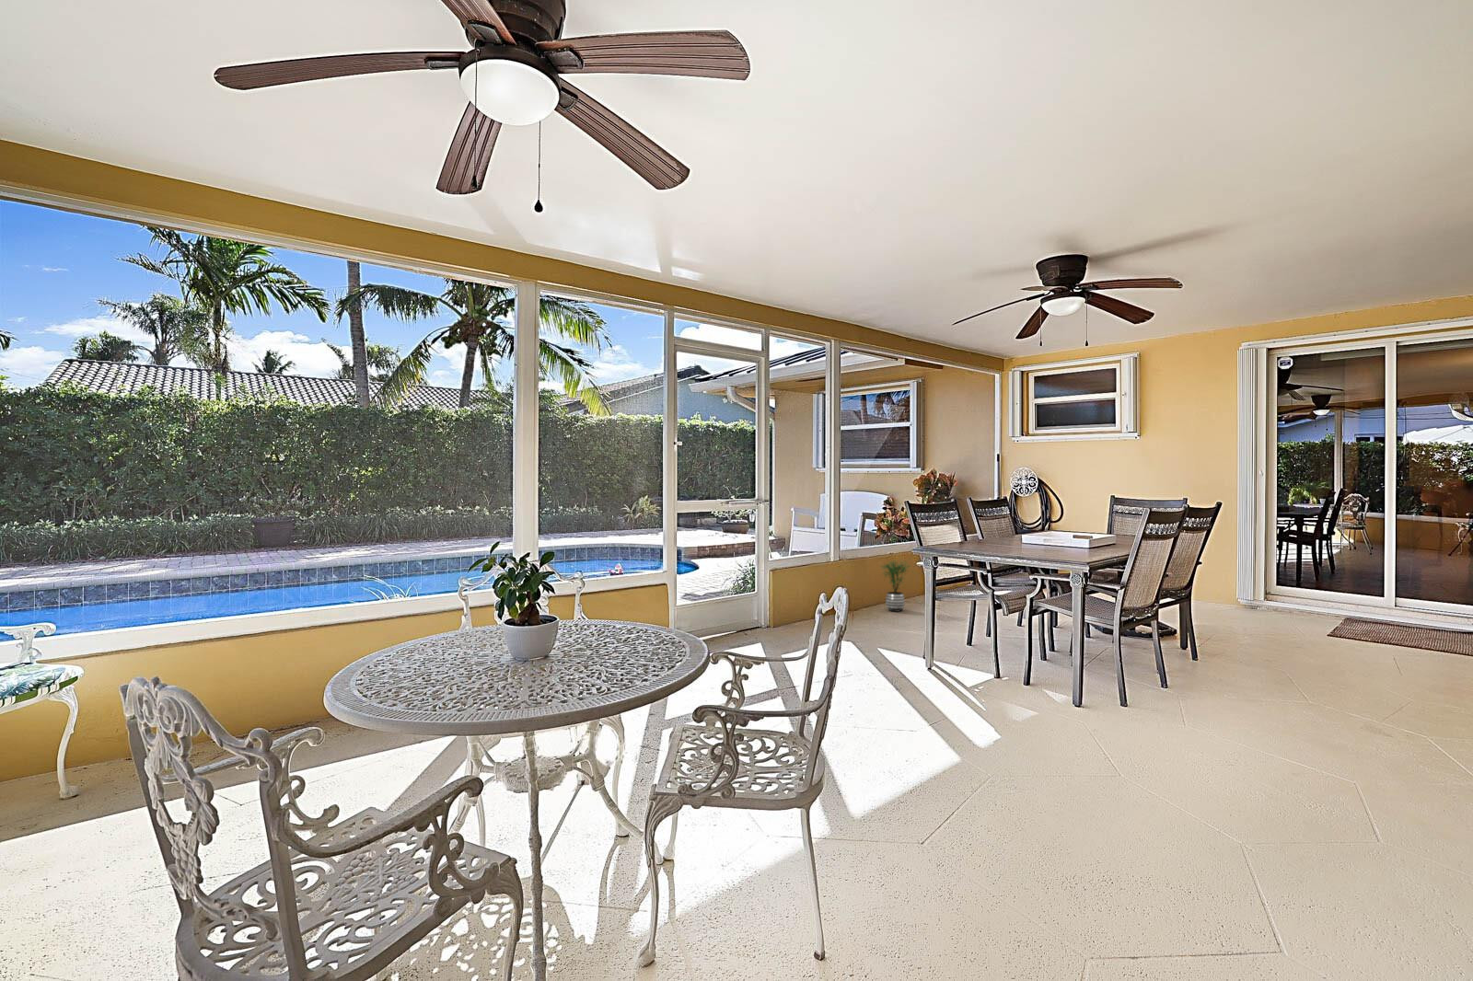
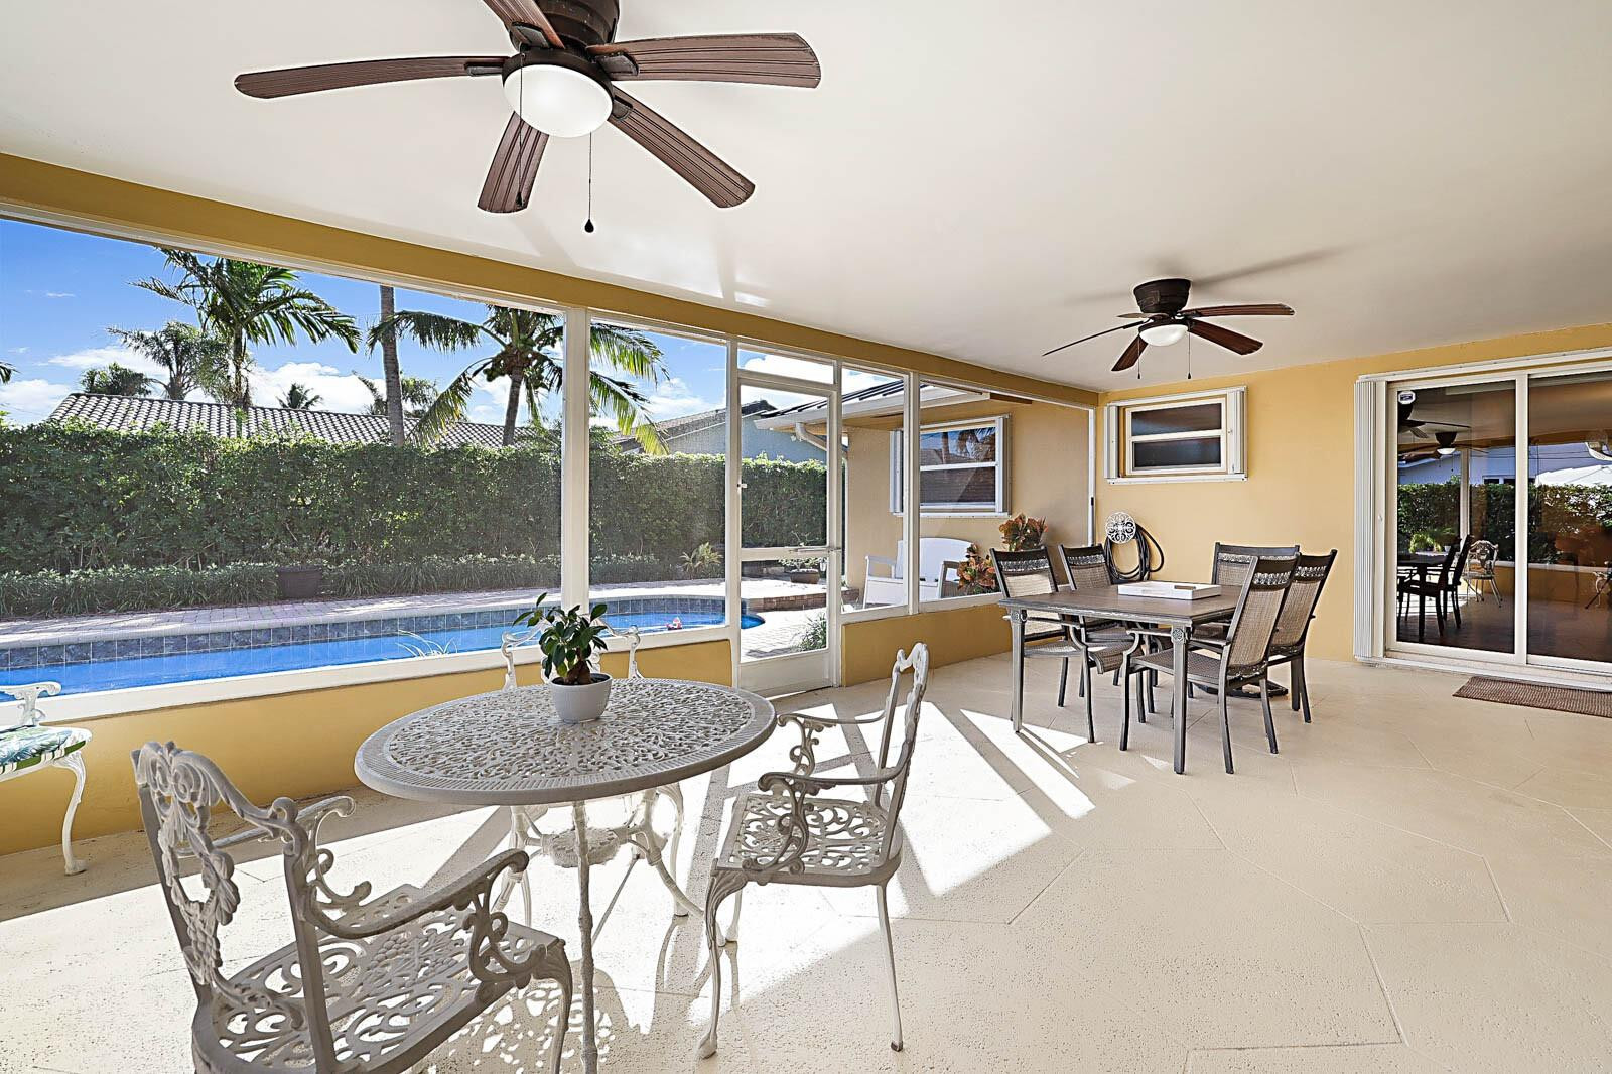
- potted plant (894, 585)
